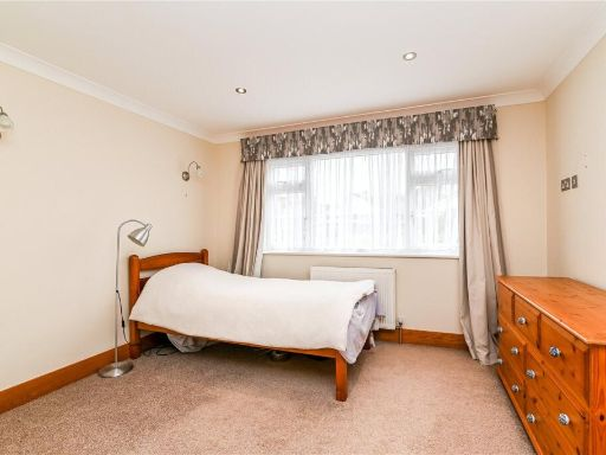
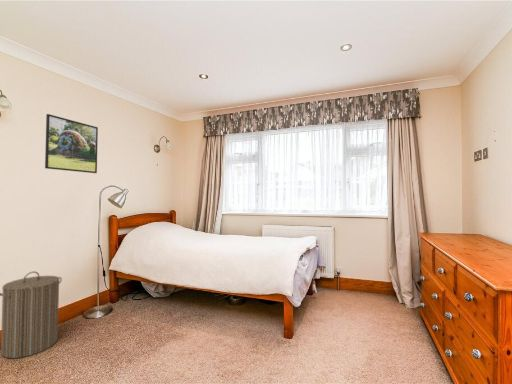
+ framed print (73, 146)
+ laundry hamper (31, 308)
